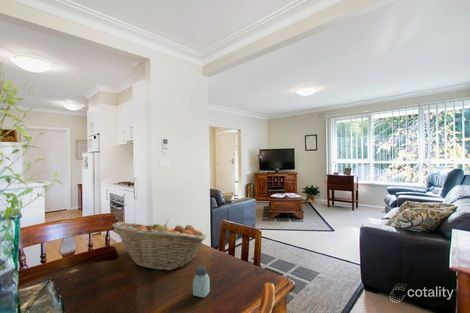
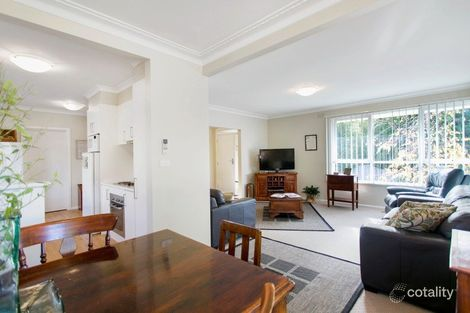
- saltshaker (201, 280)
- fruit basket (160, 238)
